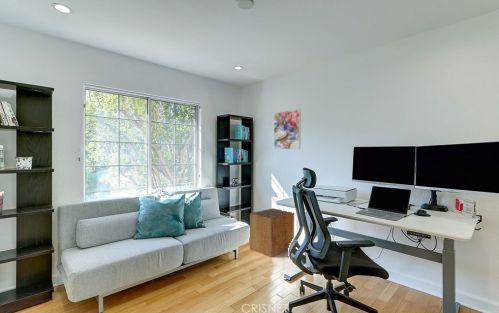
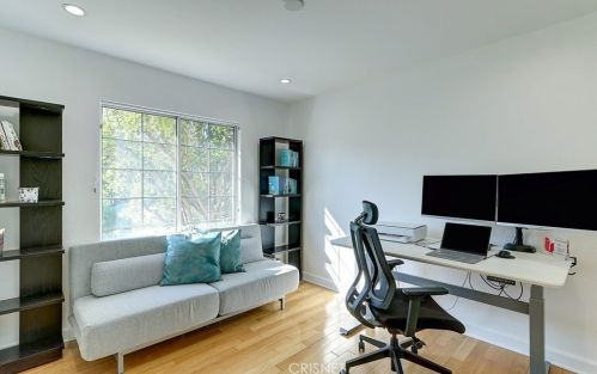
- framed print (286, 130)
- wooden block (272, 230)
